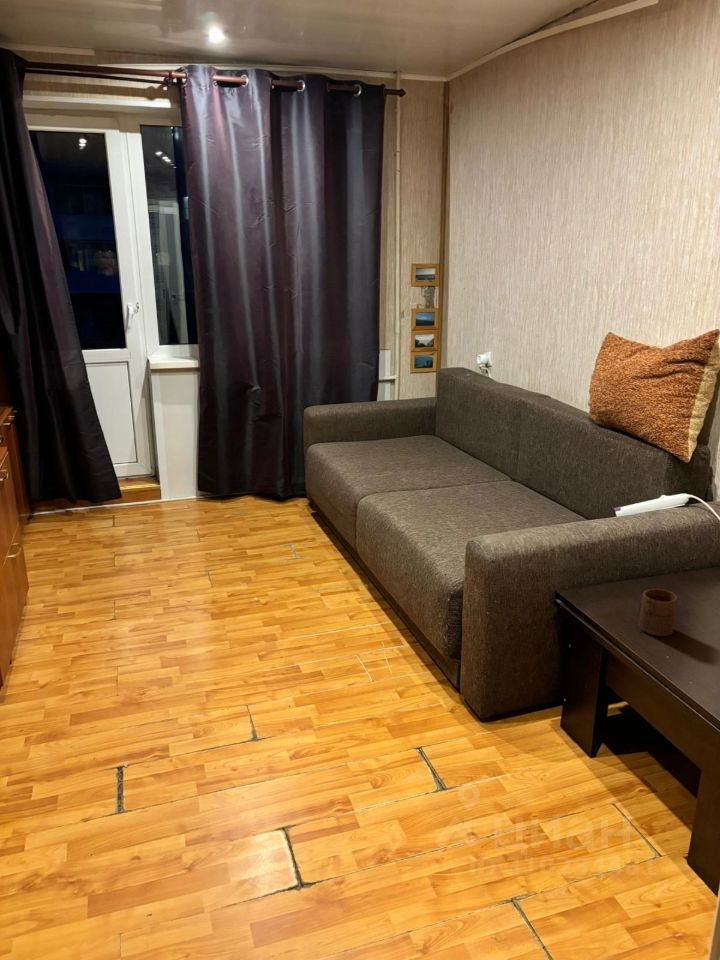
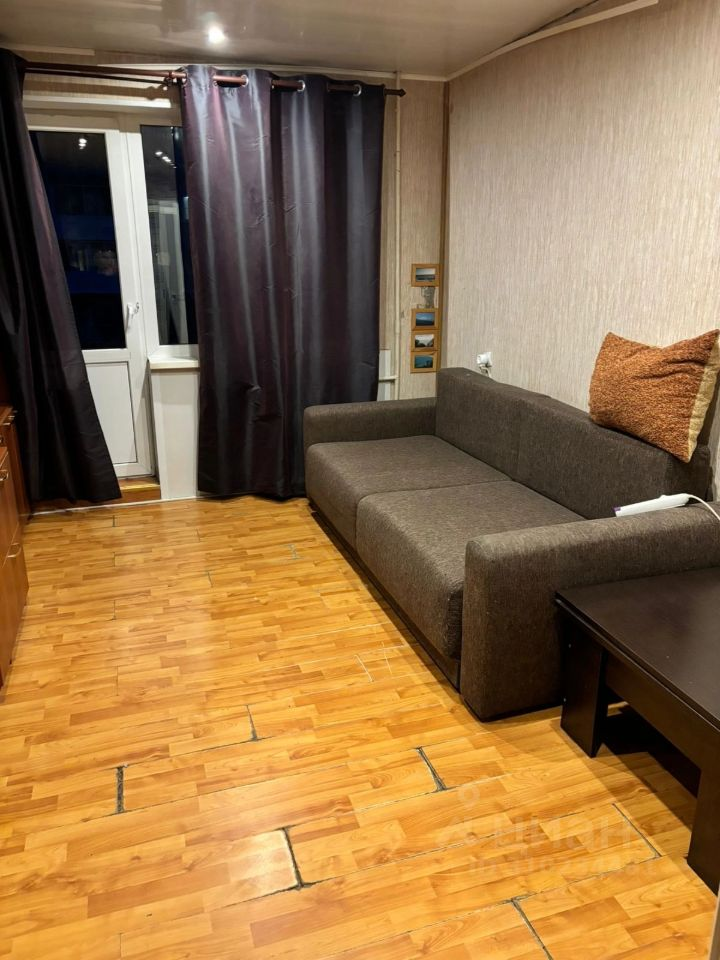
- cup (656, 611)
